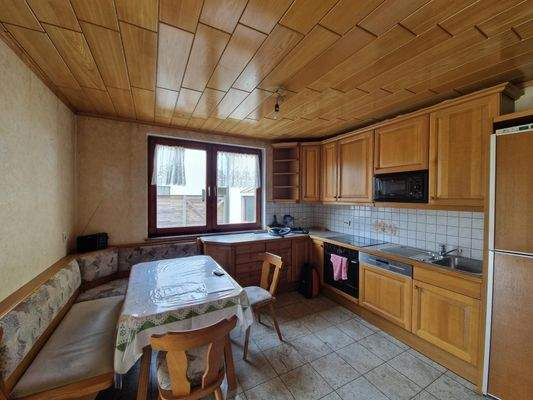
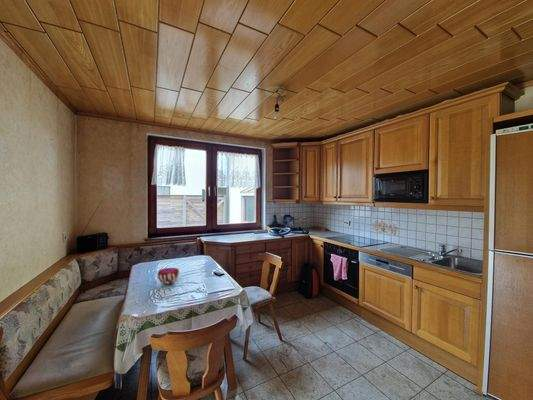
+ decorative bowl (168, 276)
